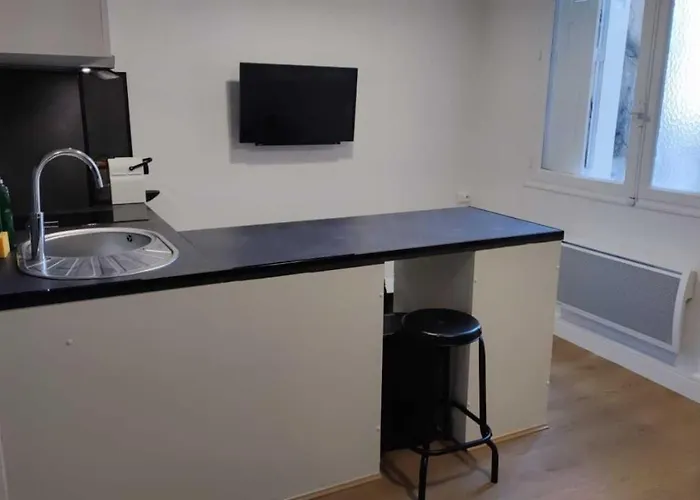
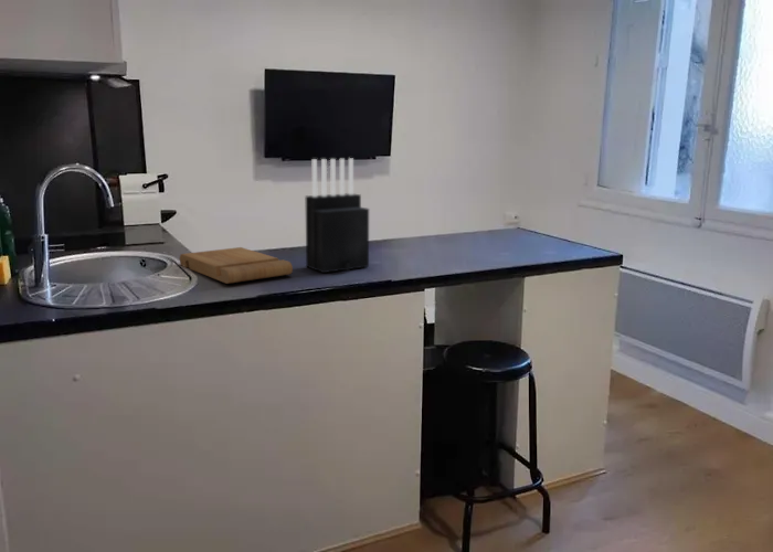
+ cutting board (234, 264)
+ knife block (339, 214)
